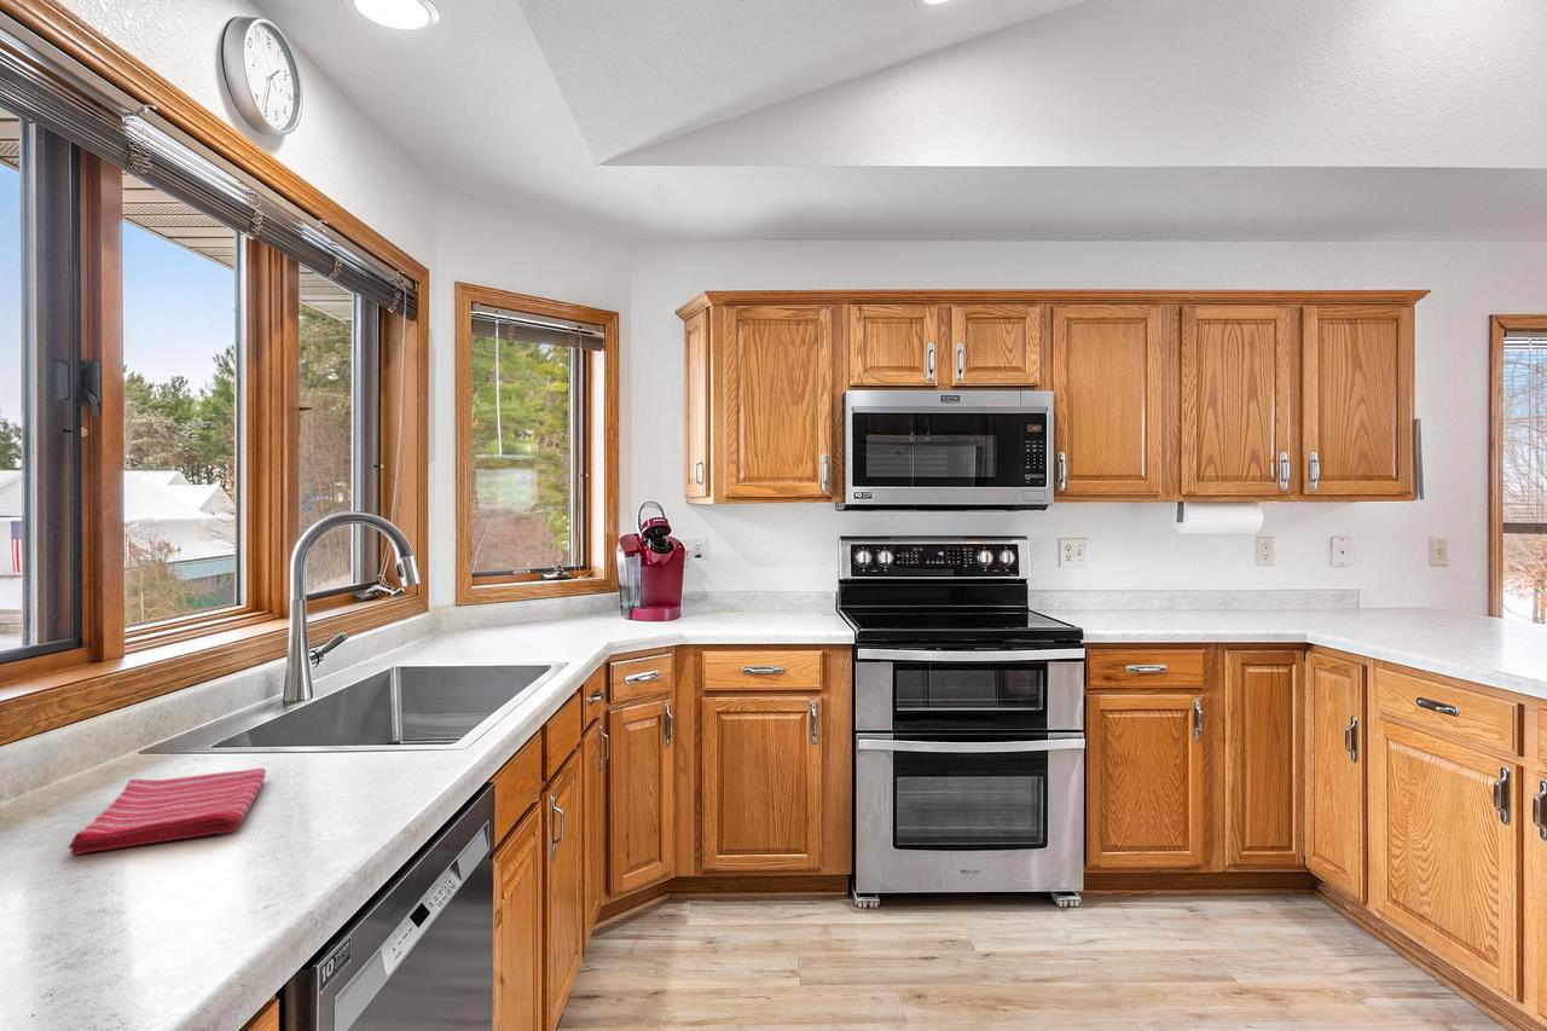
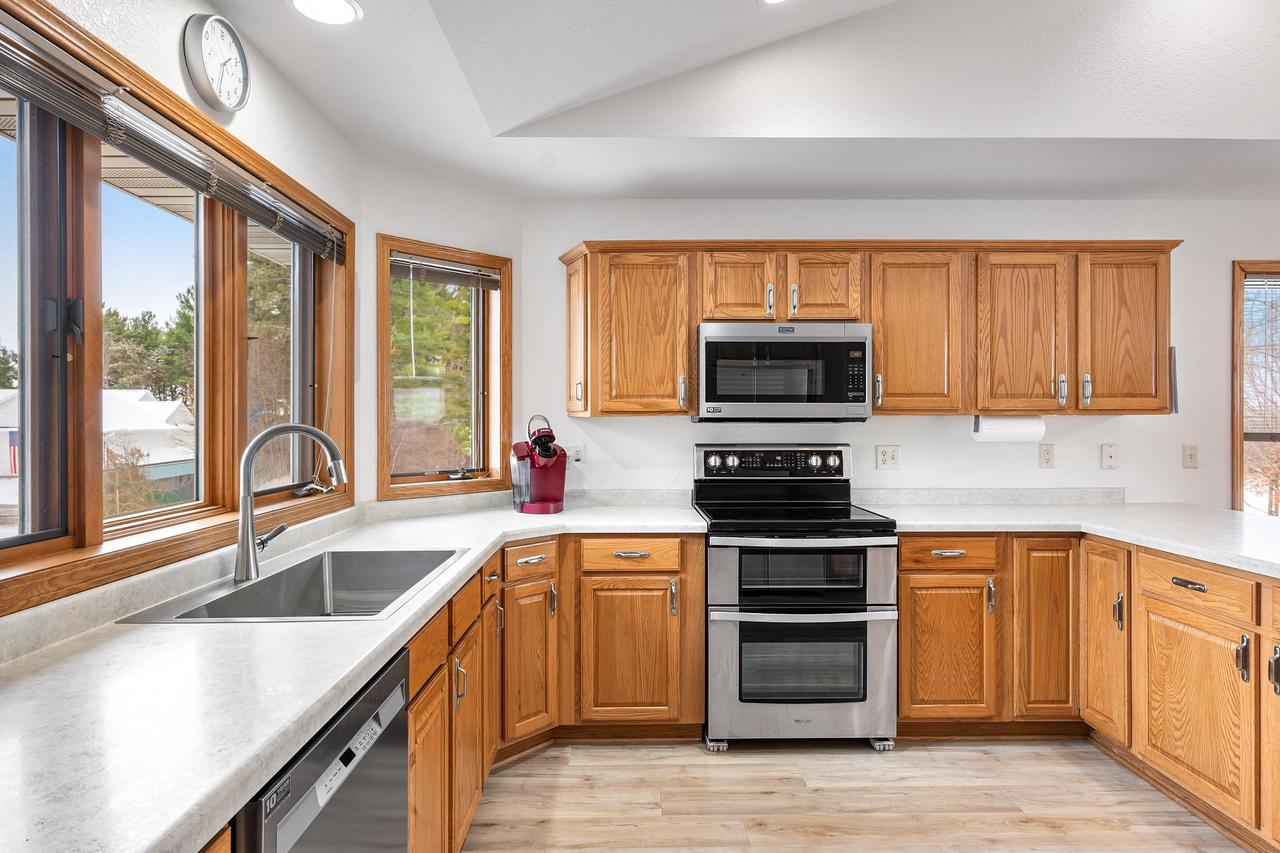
- dish towel (179, 803)
